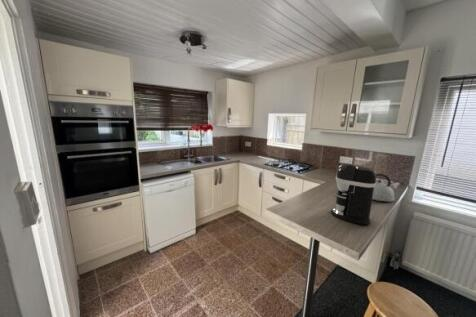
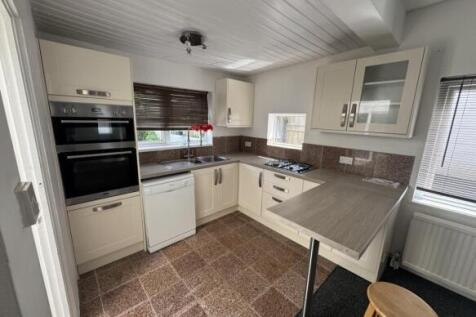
- kettle (377, 184)
- coffee maker (353, 191)
